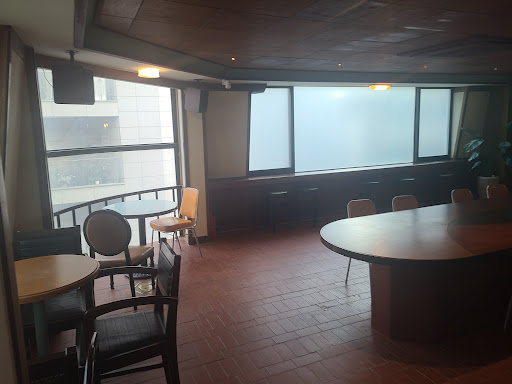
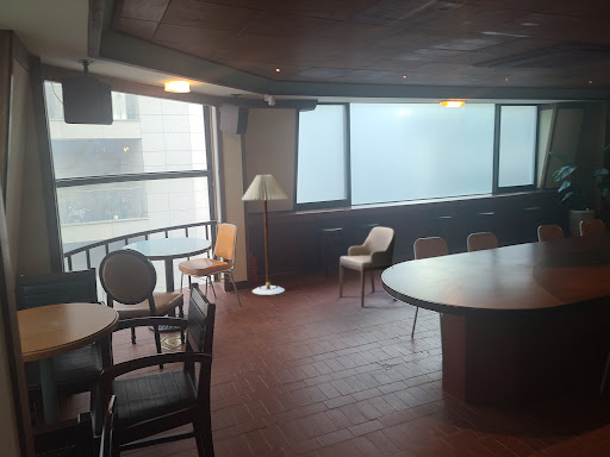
+ armchair (367, 264)
+ floor lamp (266, 233)
